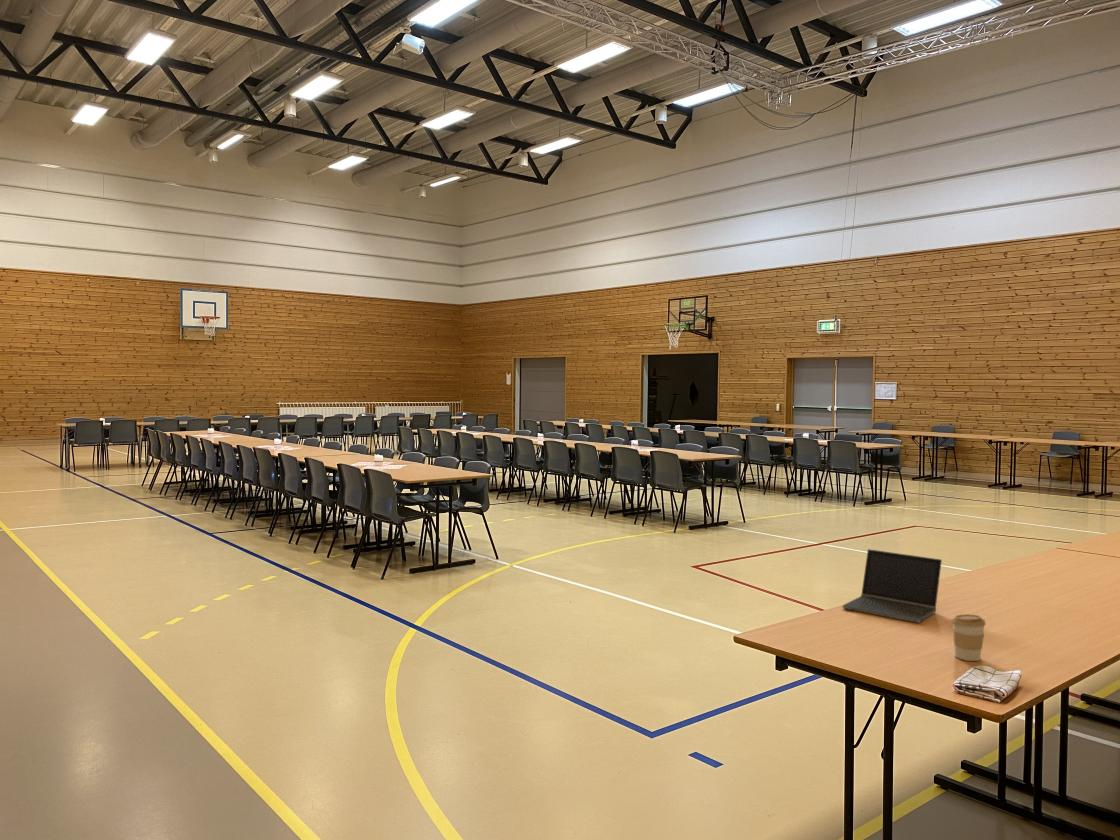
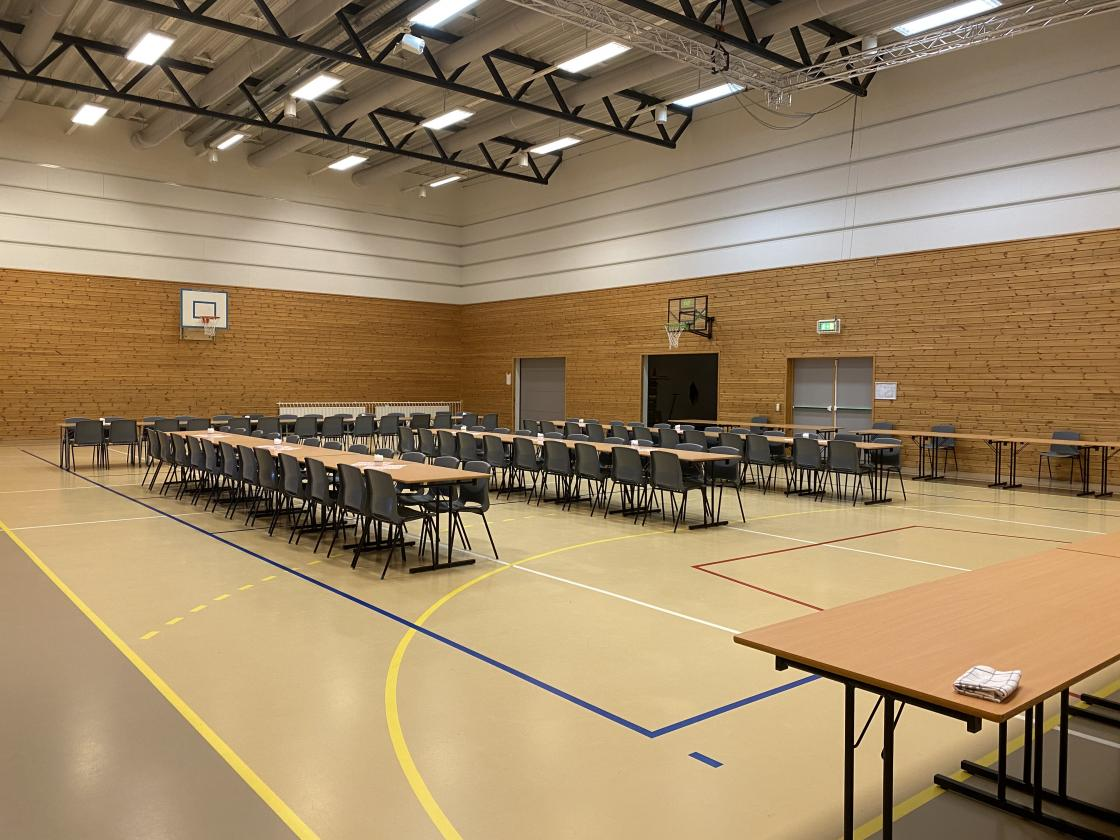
- coffee cup (968, 636)
- laptop computer (892, 584)
